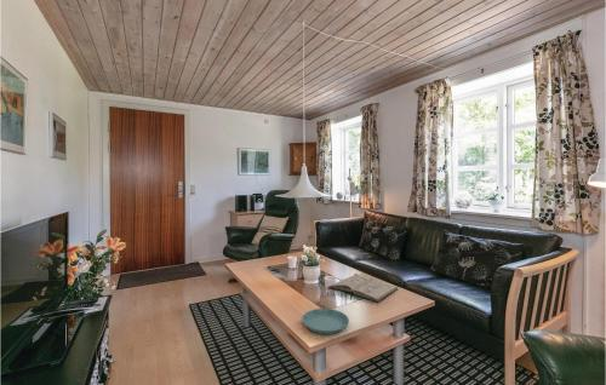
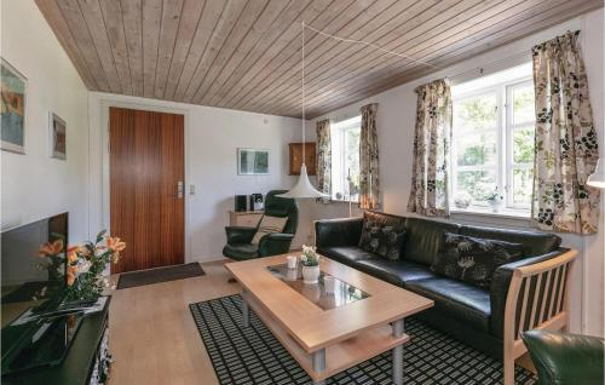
- book (362, 285)
- saucer (325, 321)
